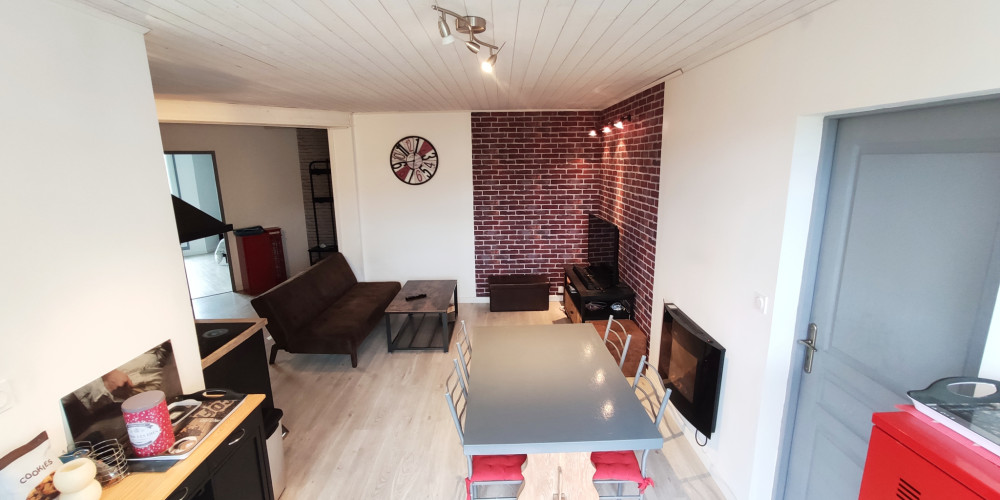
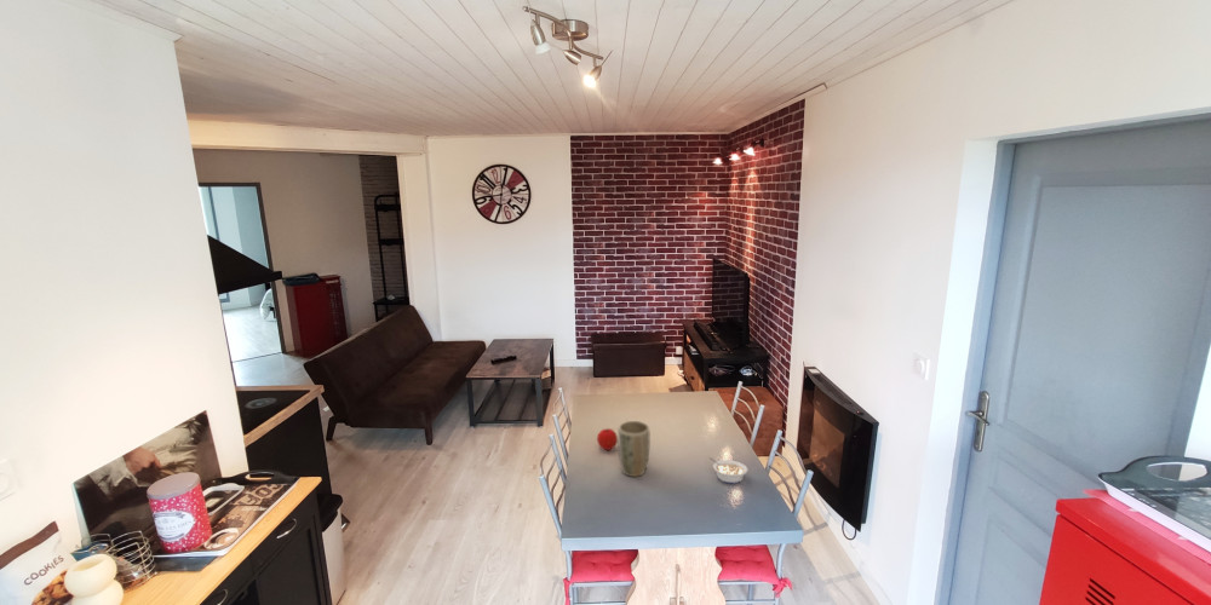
+ plant pot (633, 449)
+ legume (728, 471)
+ fruit (607, 438)
